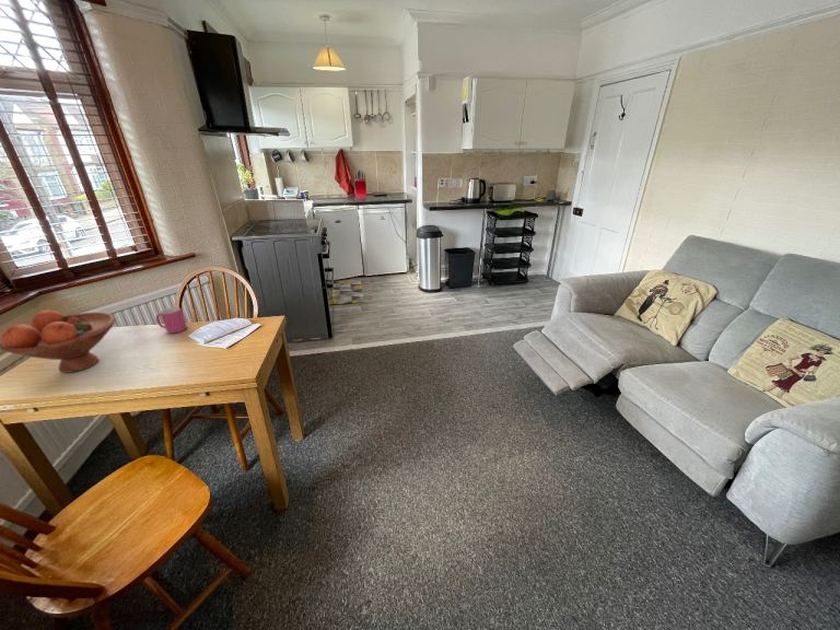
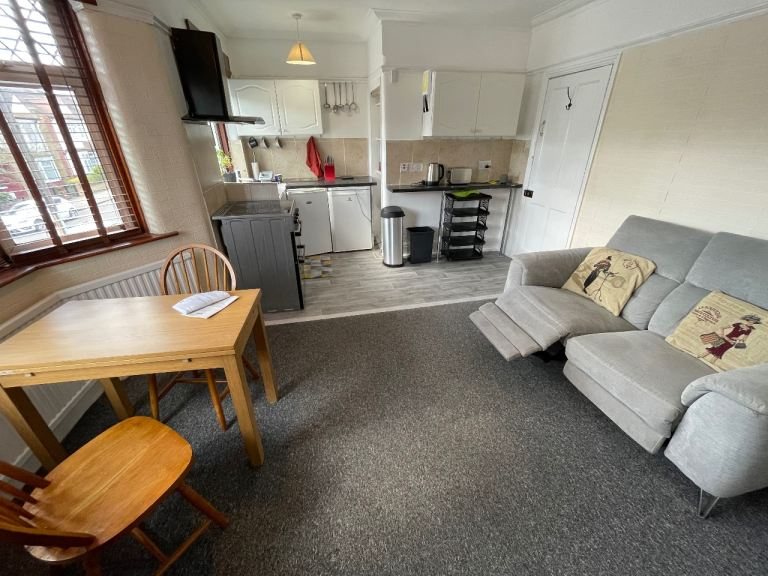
- fruit bowl (67, 340)
- mug (170, 320)
